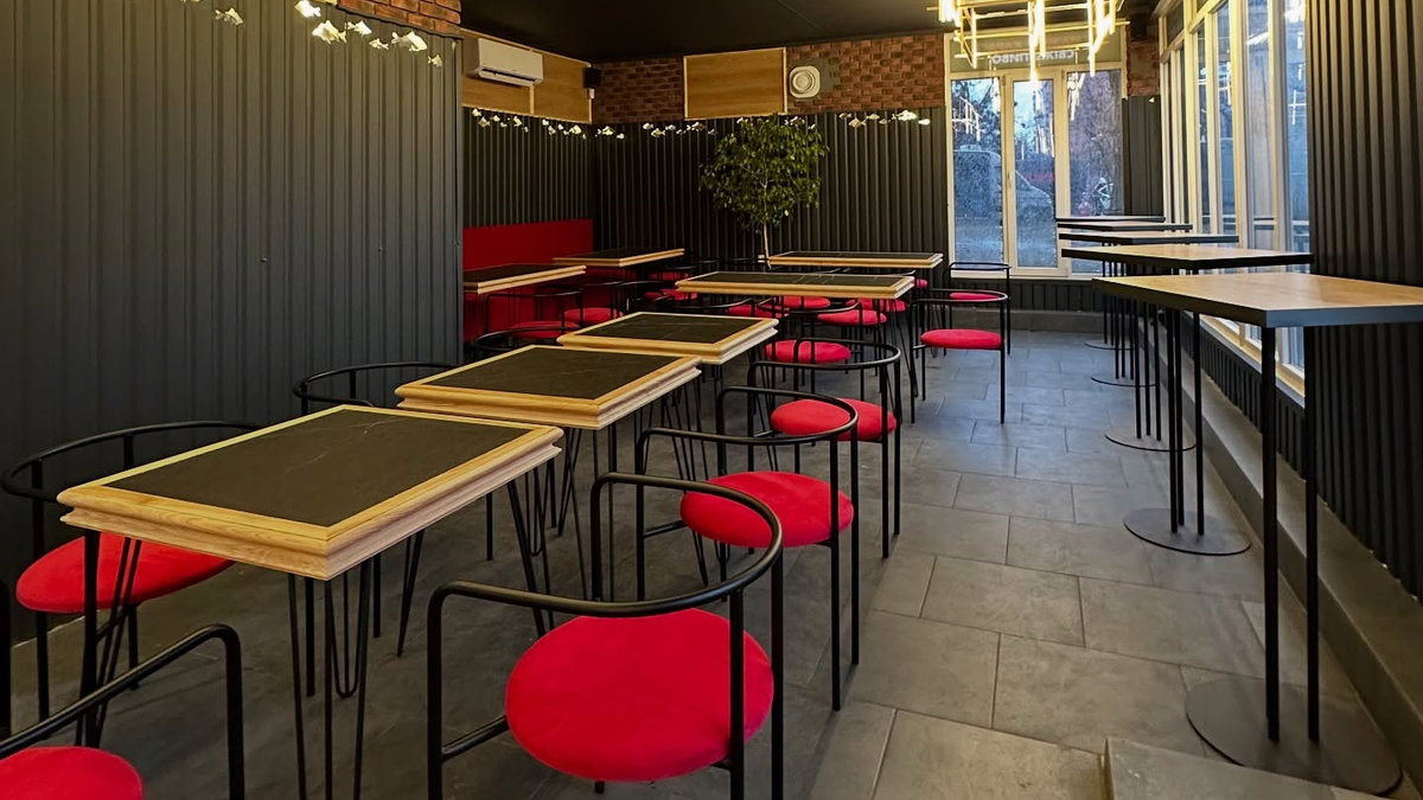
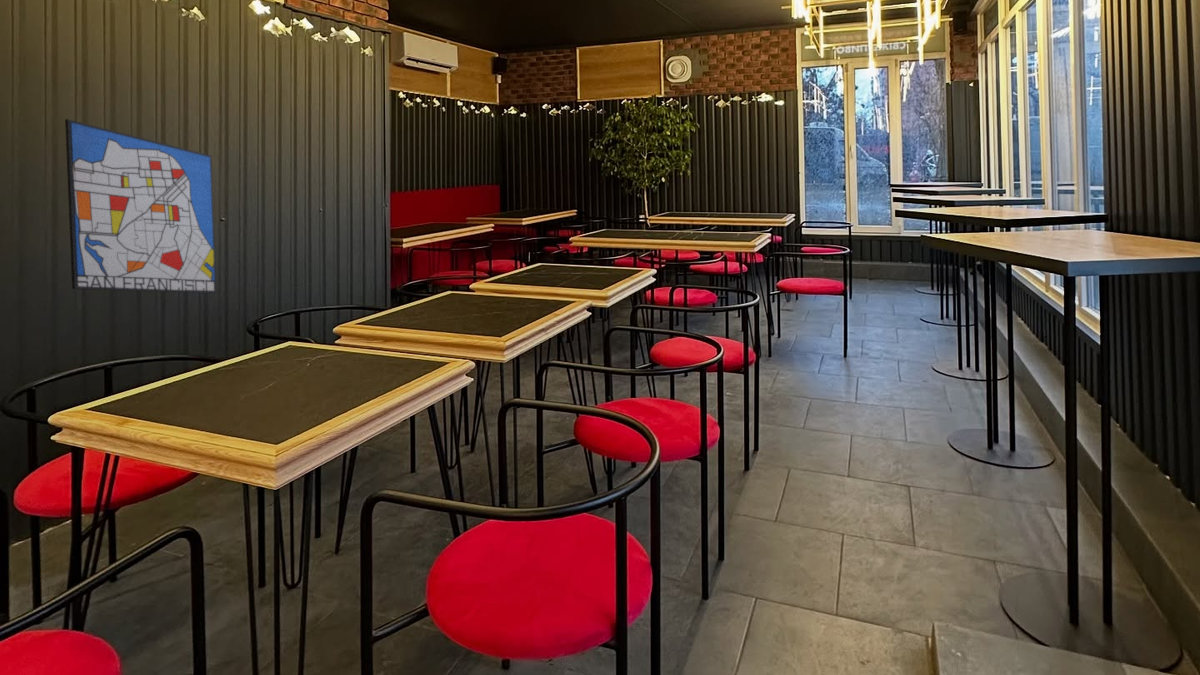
+ wall art (148, 215)
